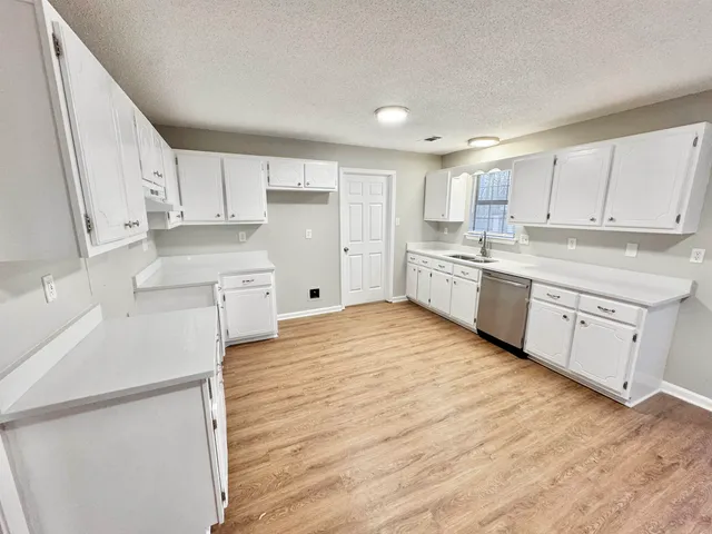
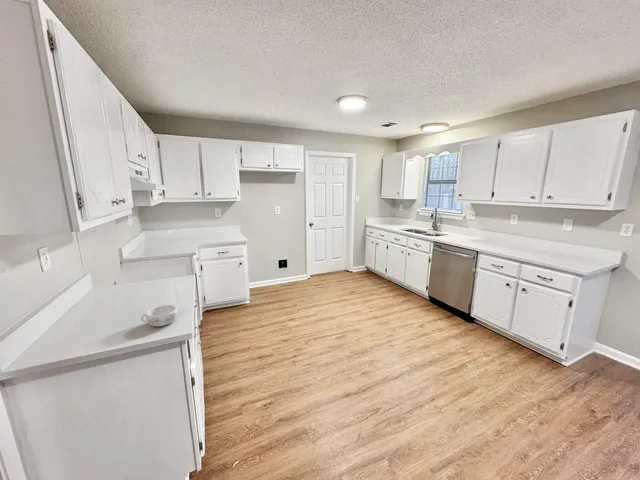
+ decorative bowl (159, 316)
